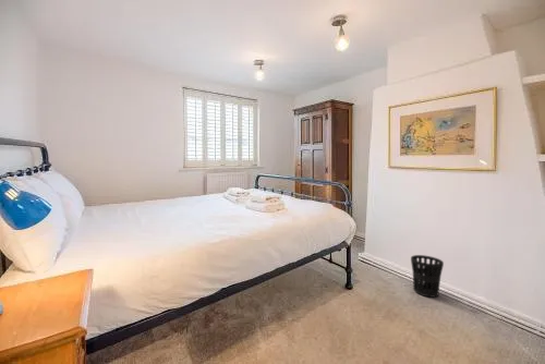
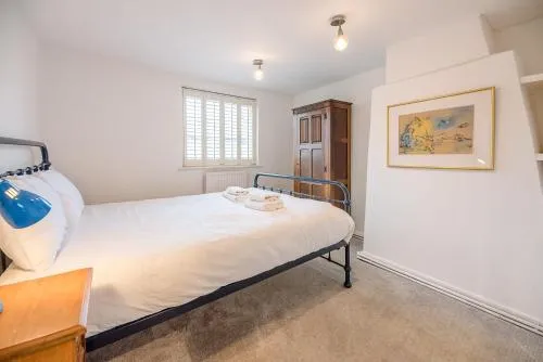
- wastebasket (426, 275)
